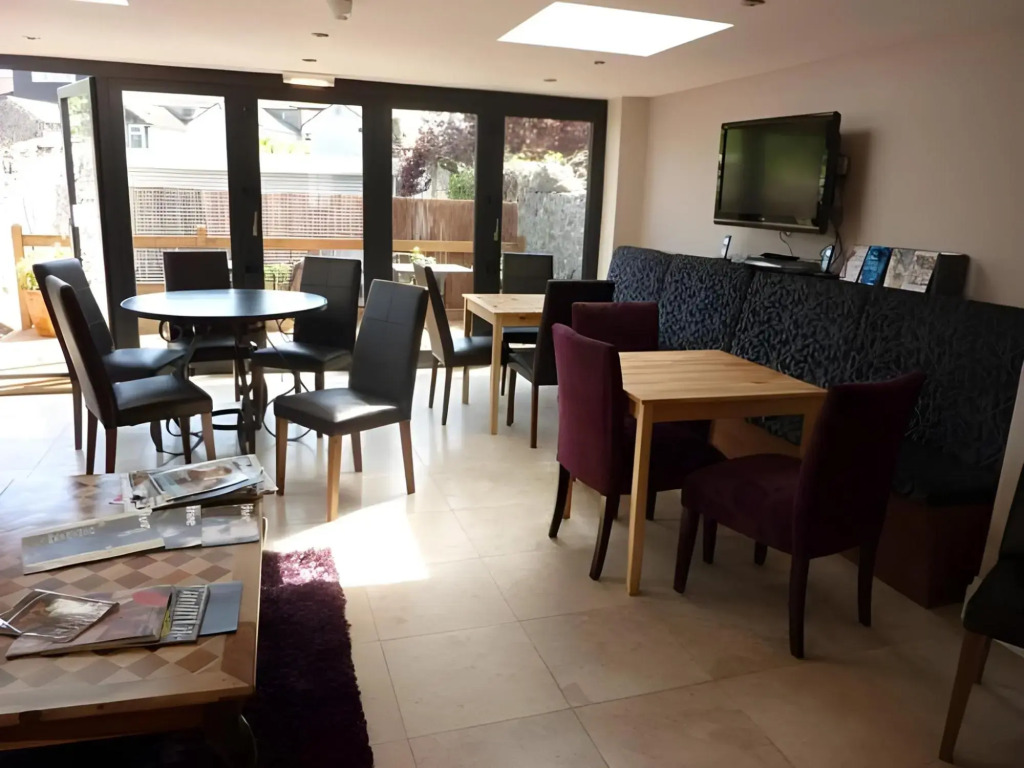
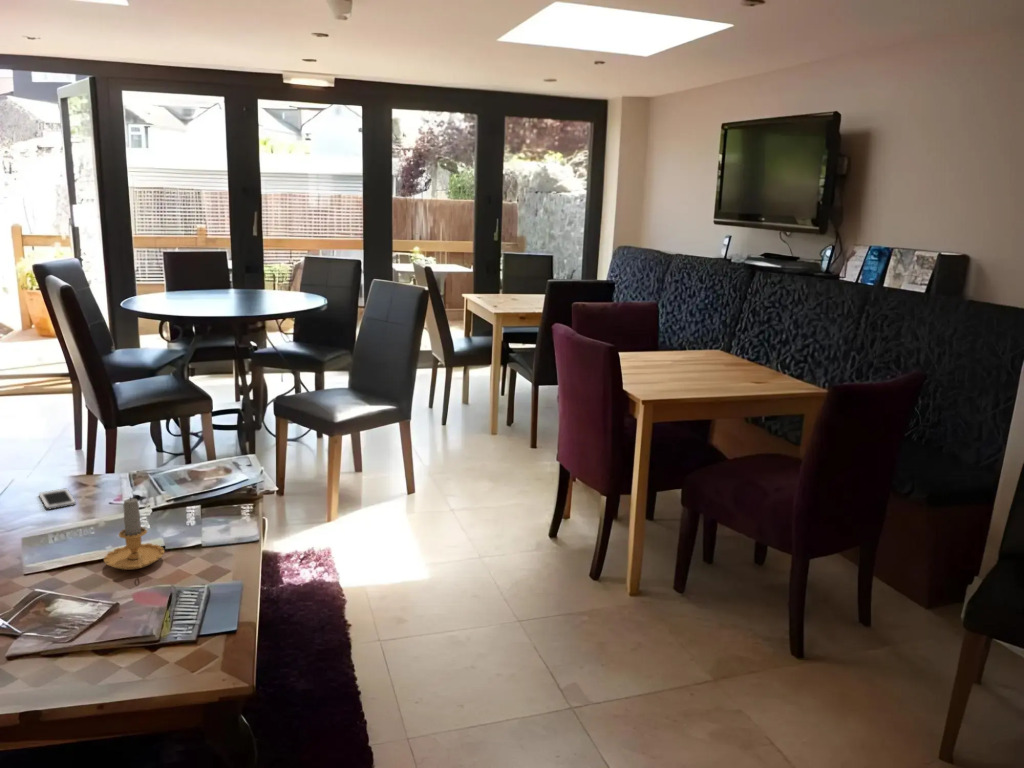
+ cell phone (57, 498)
+ candle (133, 532)
